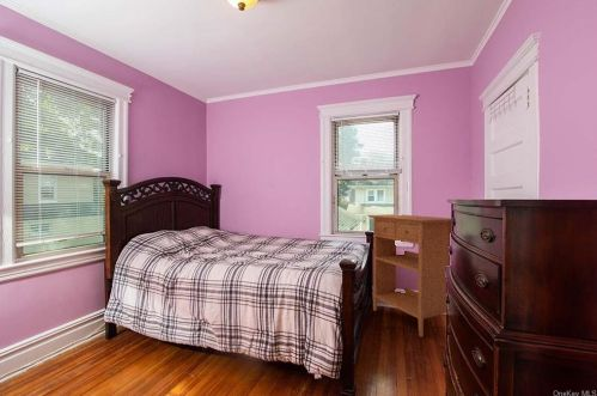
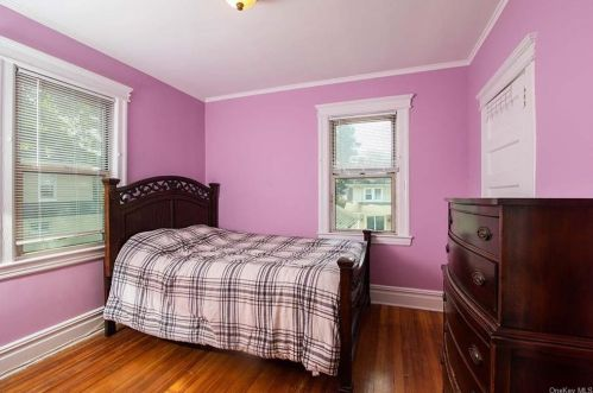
- bookshelf (408, 268)
